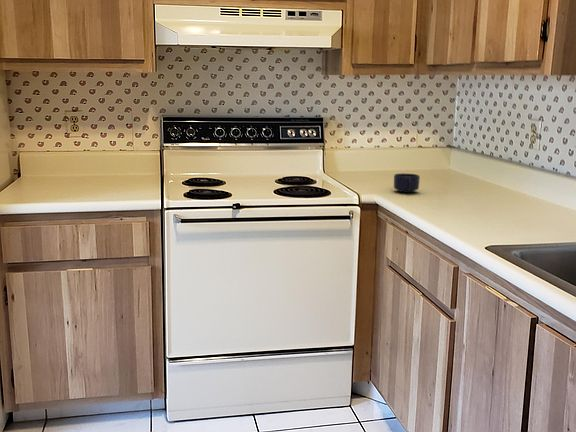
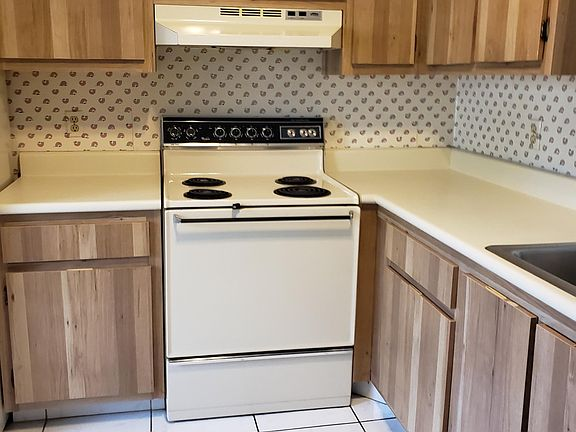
- mug (406, 183)
